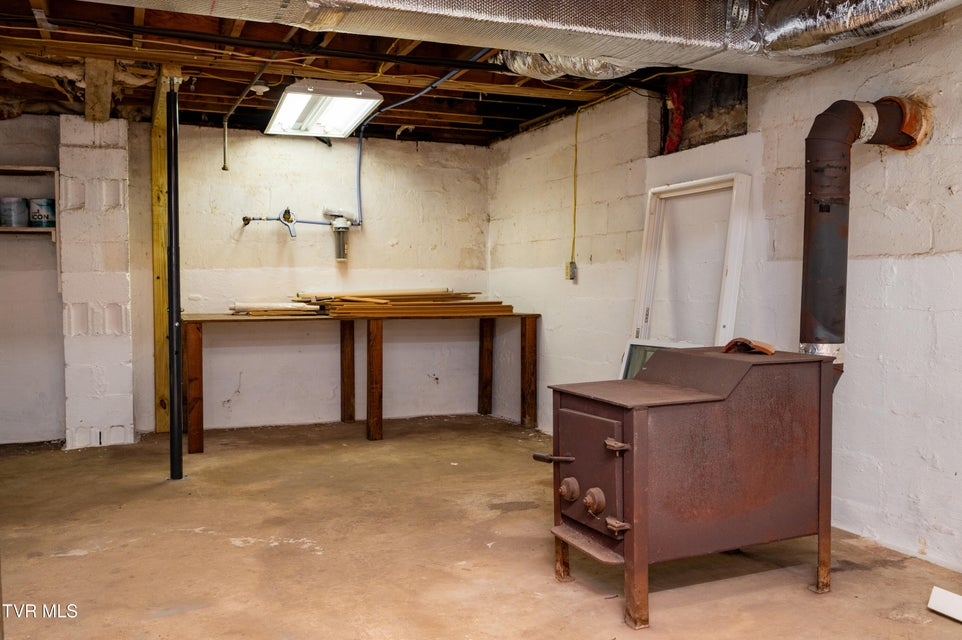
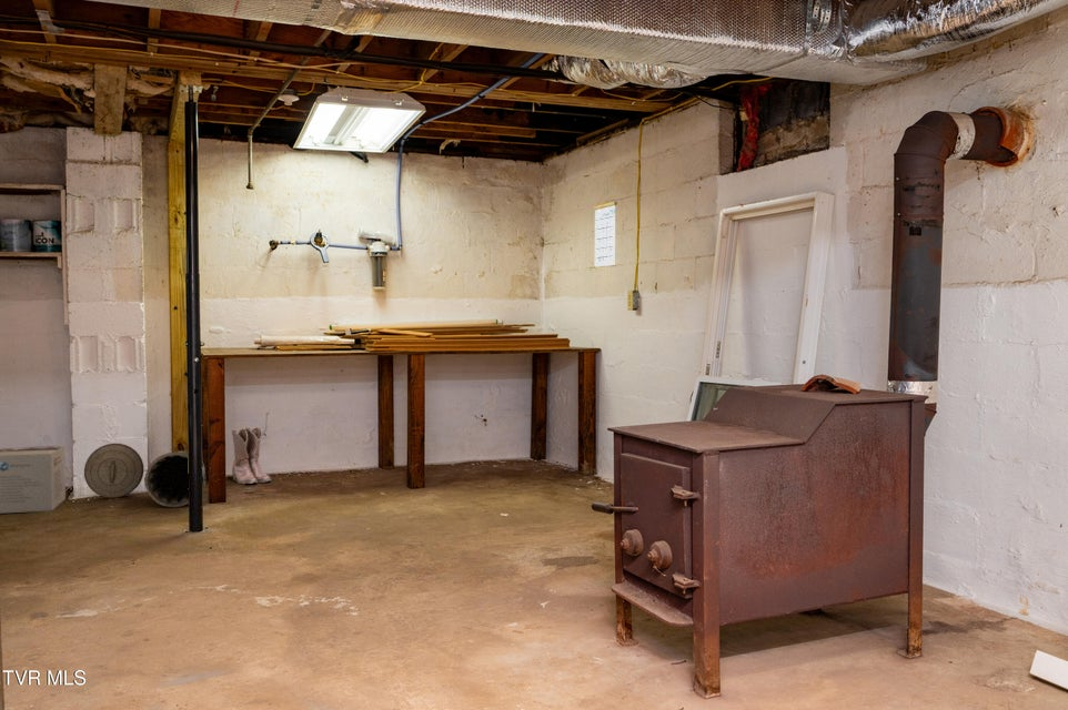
+ calendar (605, 227)
+ cardboard box (27, 478)
+ boots (251, 454)
+ trash can (142, 474)
